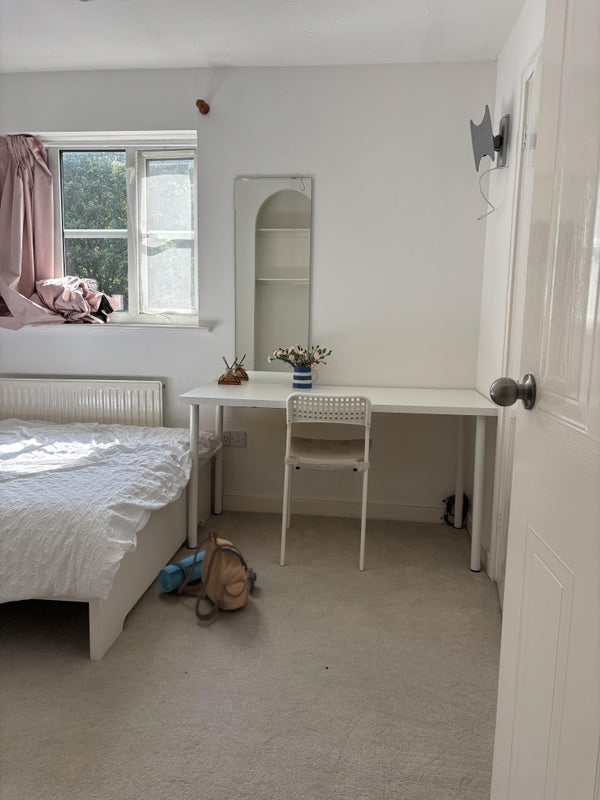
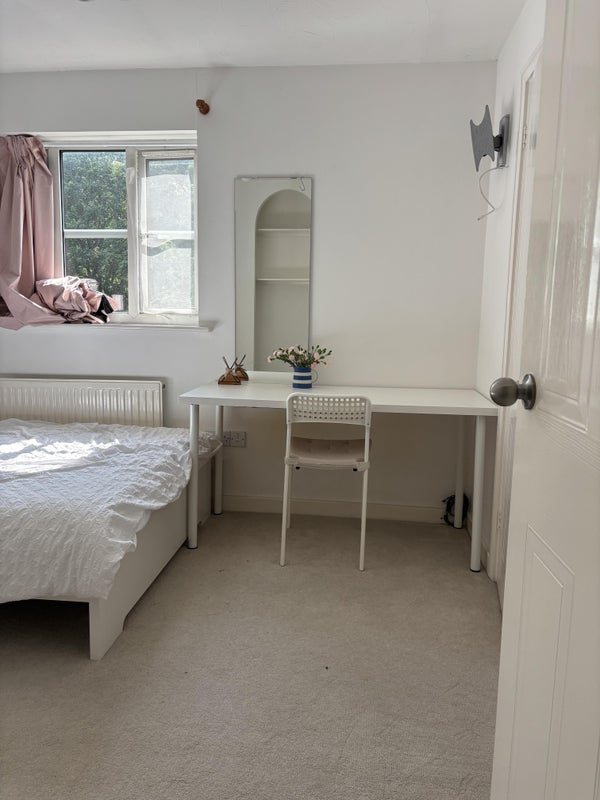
- backpack (207, 554)
